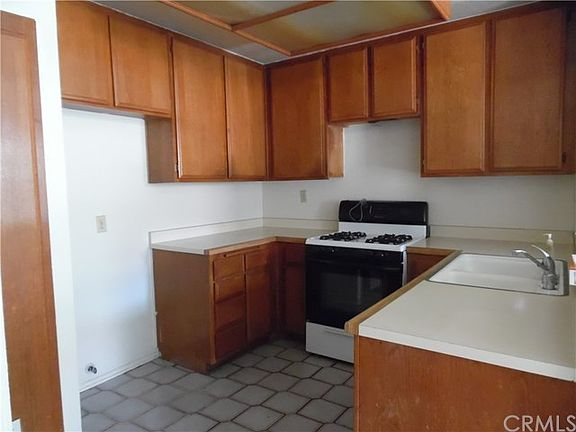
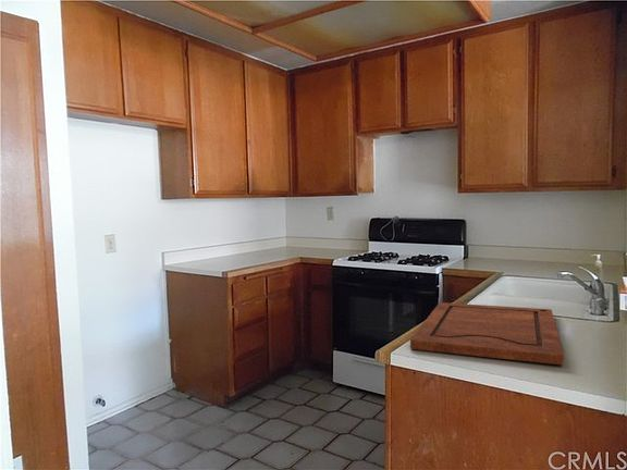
+ cutting board (488, 326)
